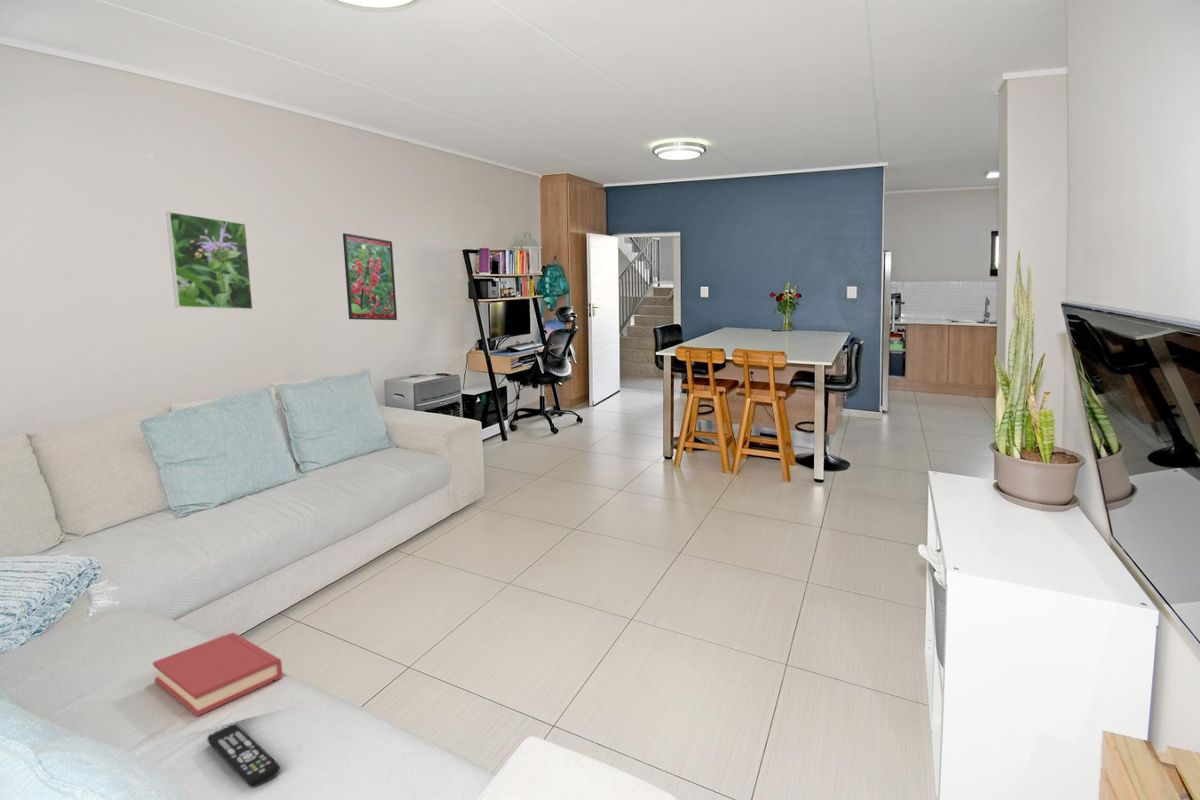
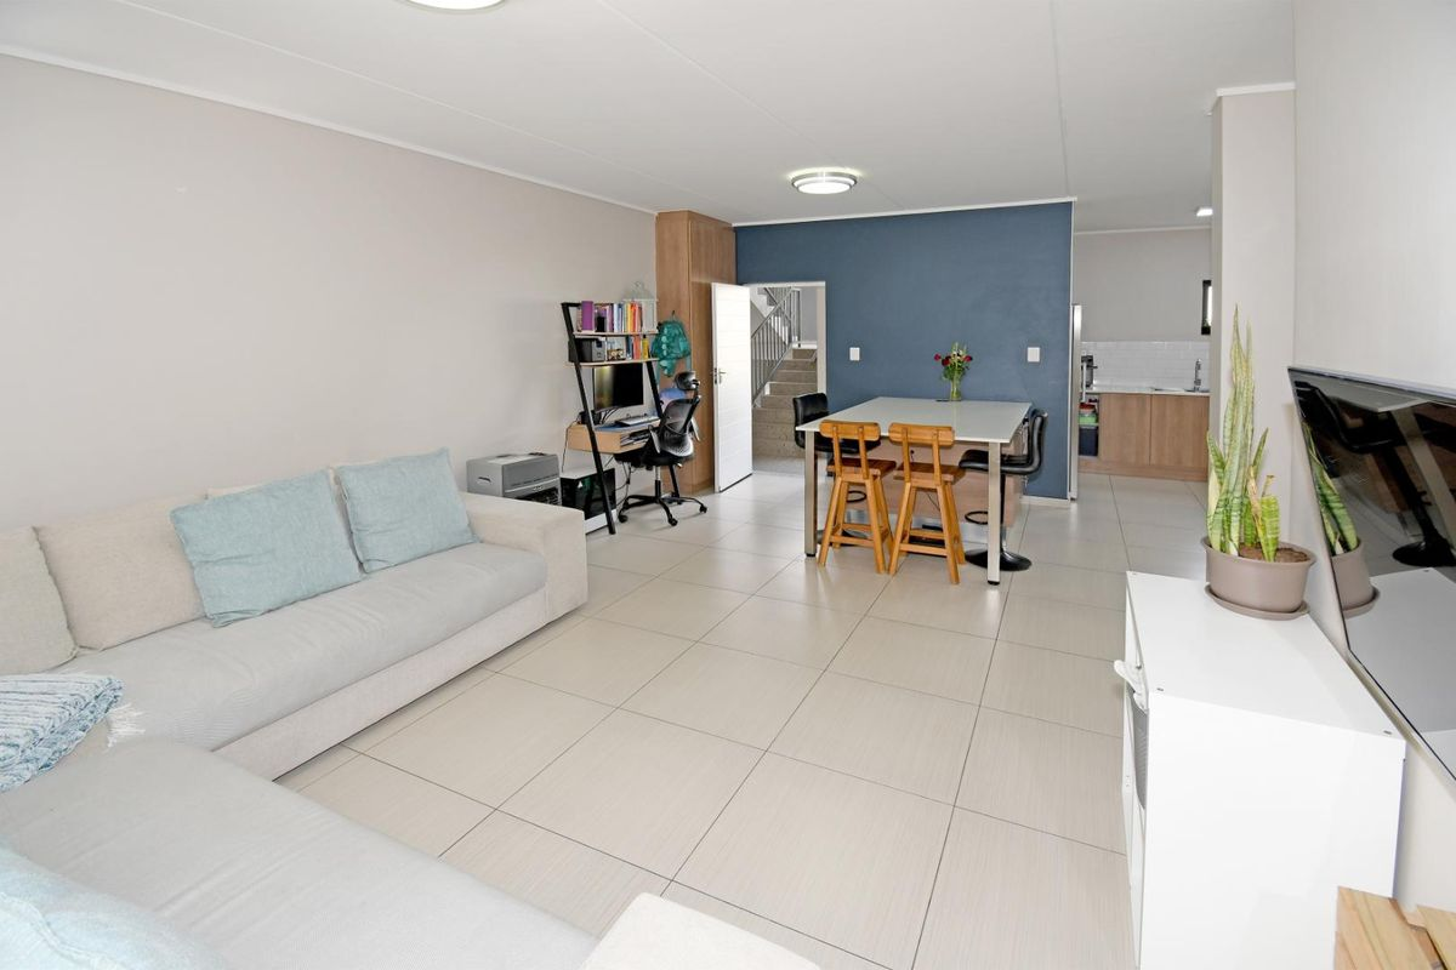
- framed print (371, 278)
- hardback book (217, 669)
- remote control (242, 754)
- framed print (212, 263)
